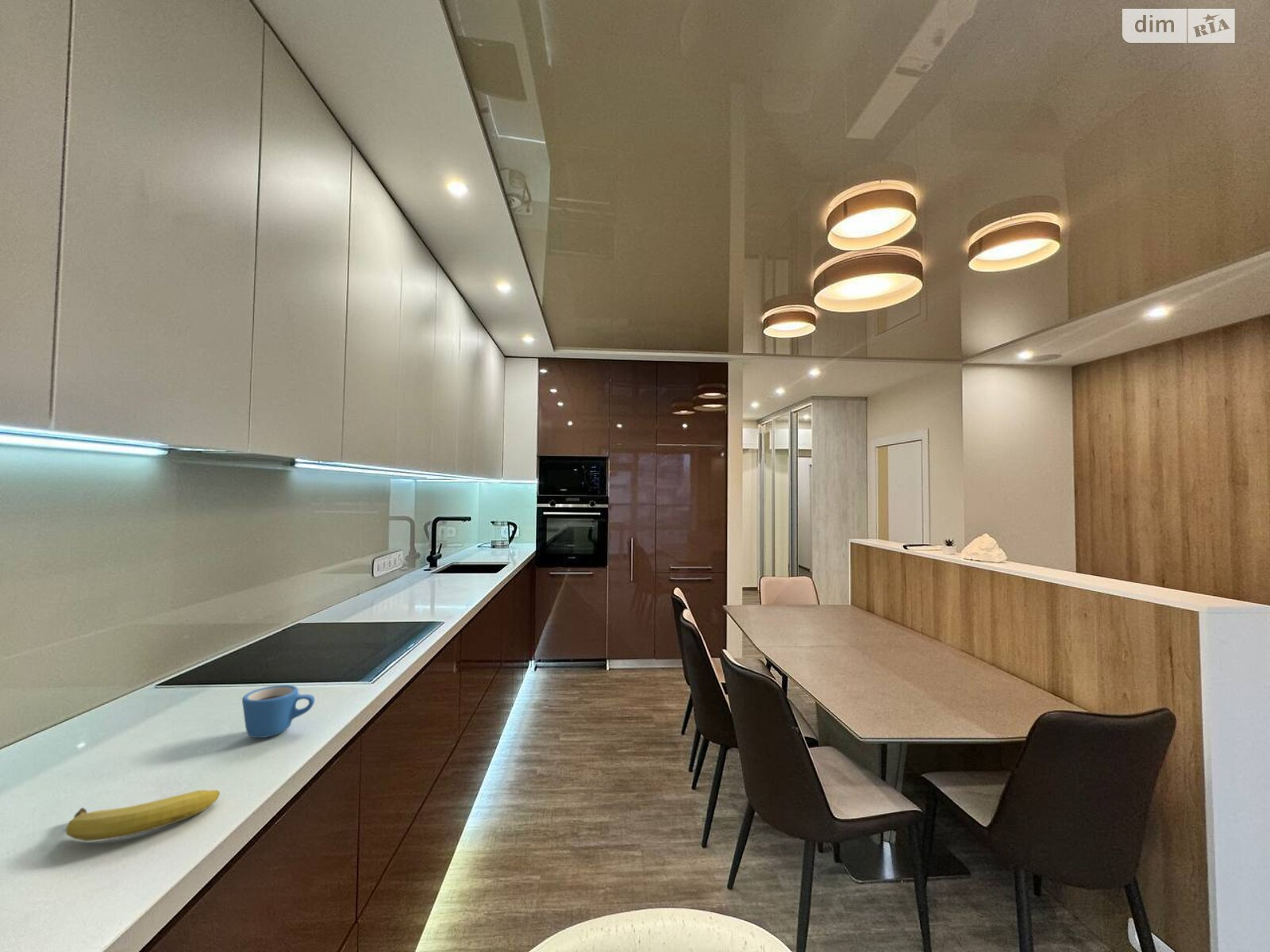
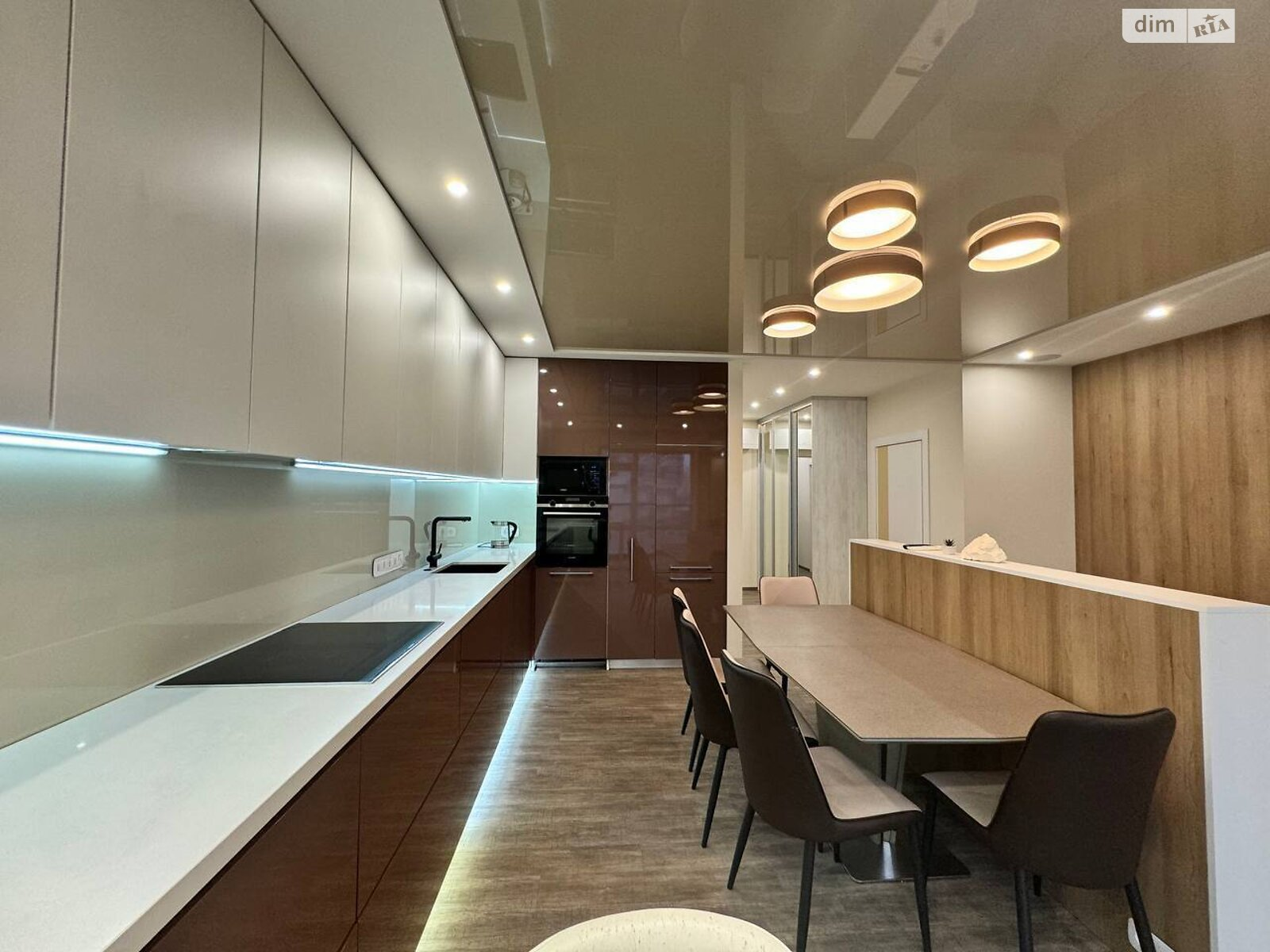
- mug (279, 711)
- fruit (134, 811)
